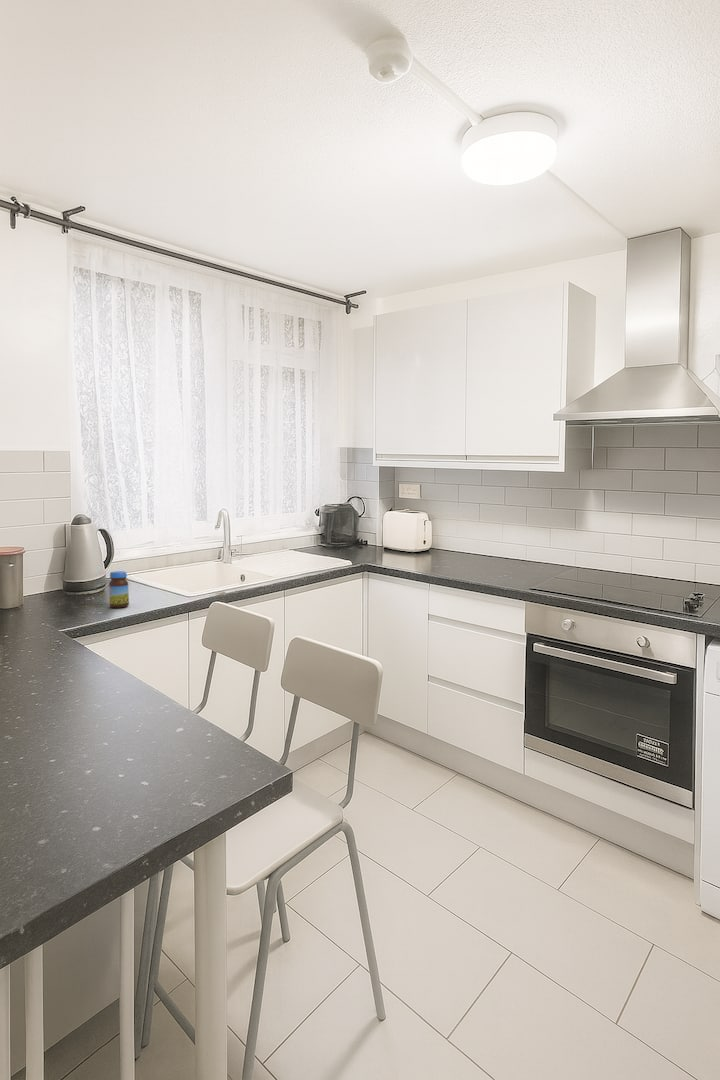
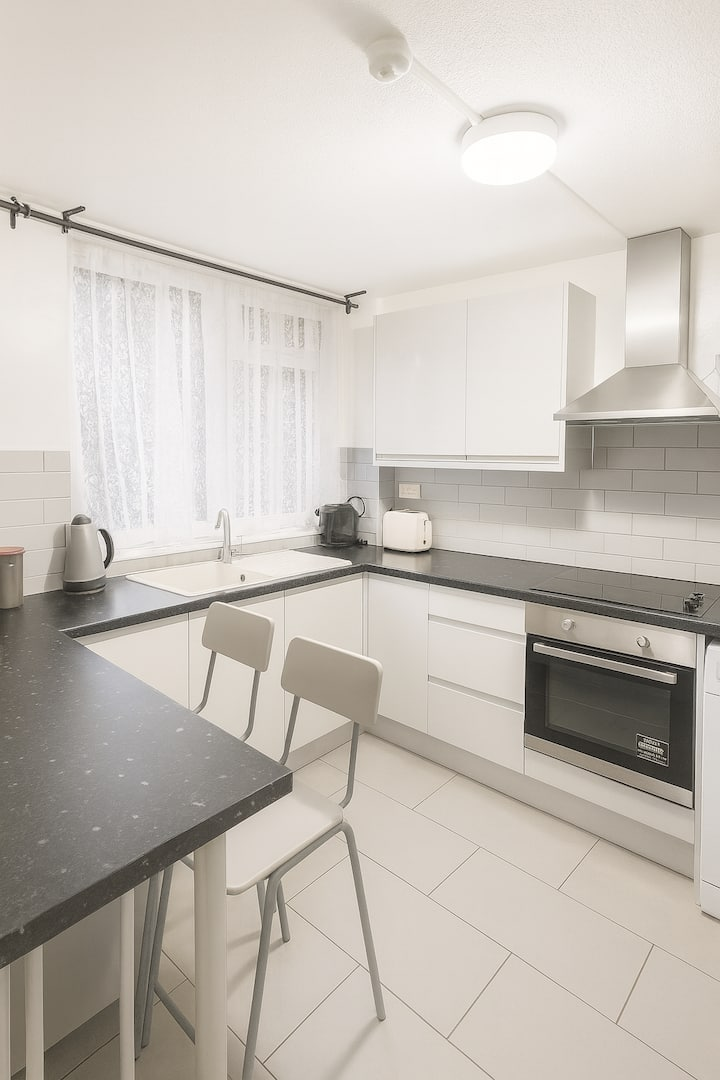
- jar (118, 588)
